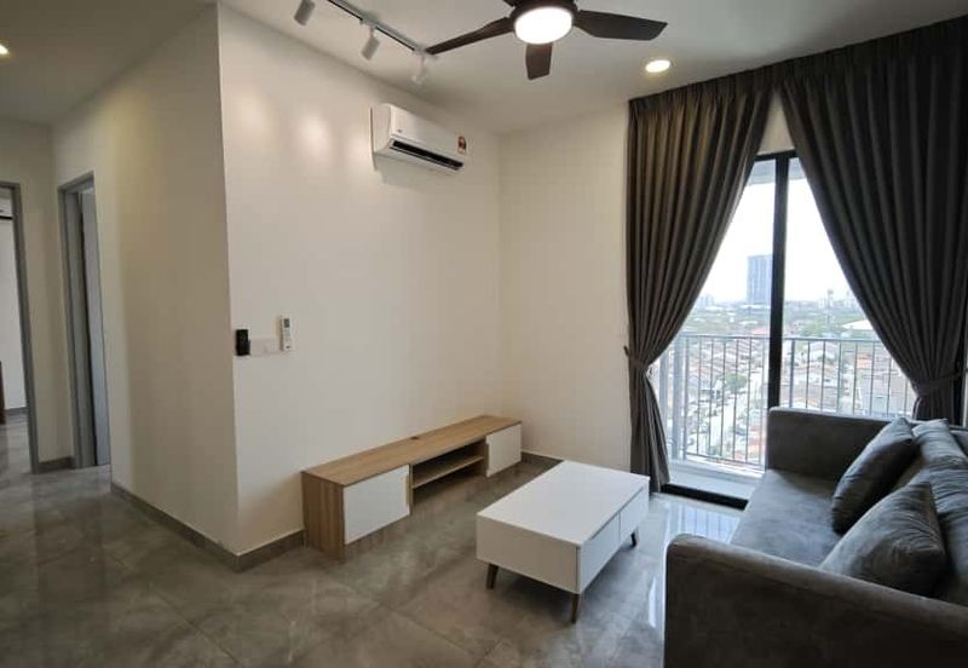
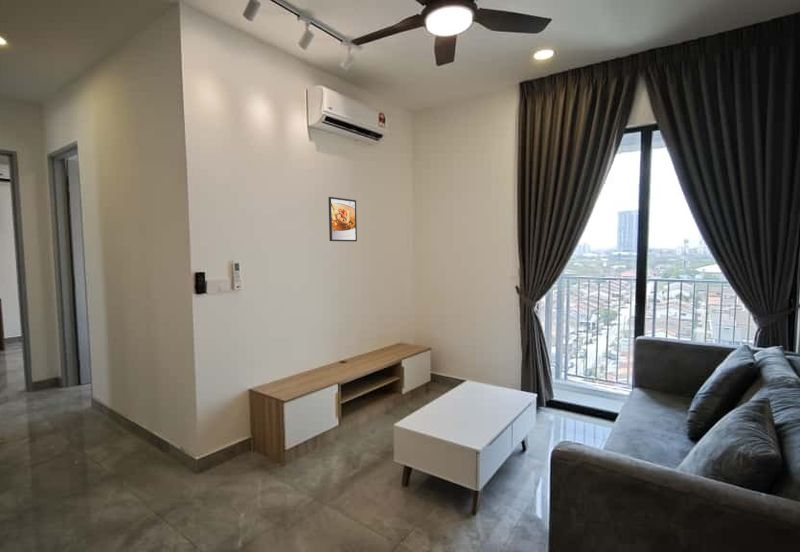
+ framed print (343, 220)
